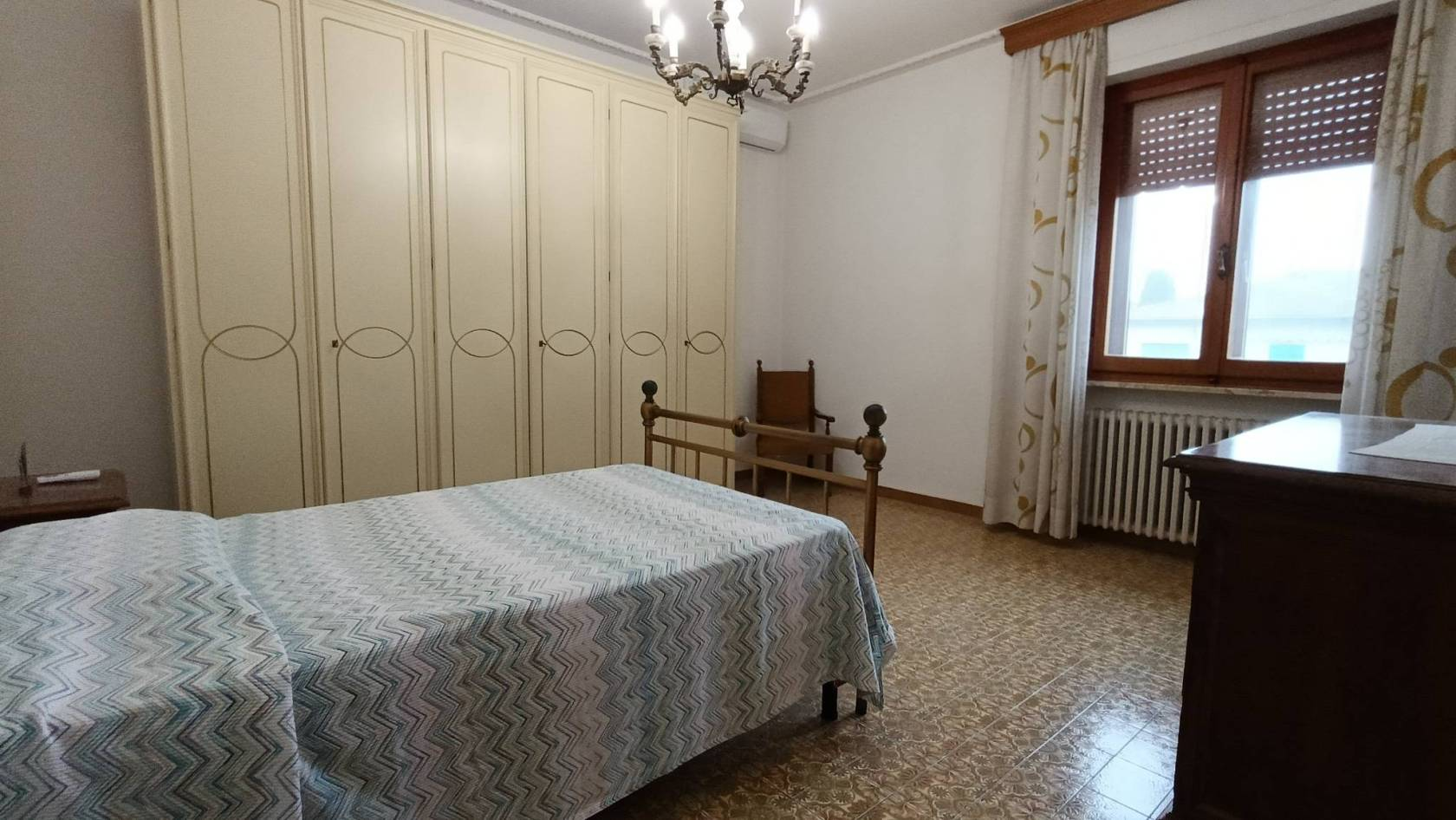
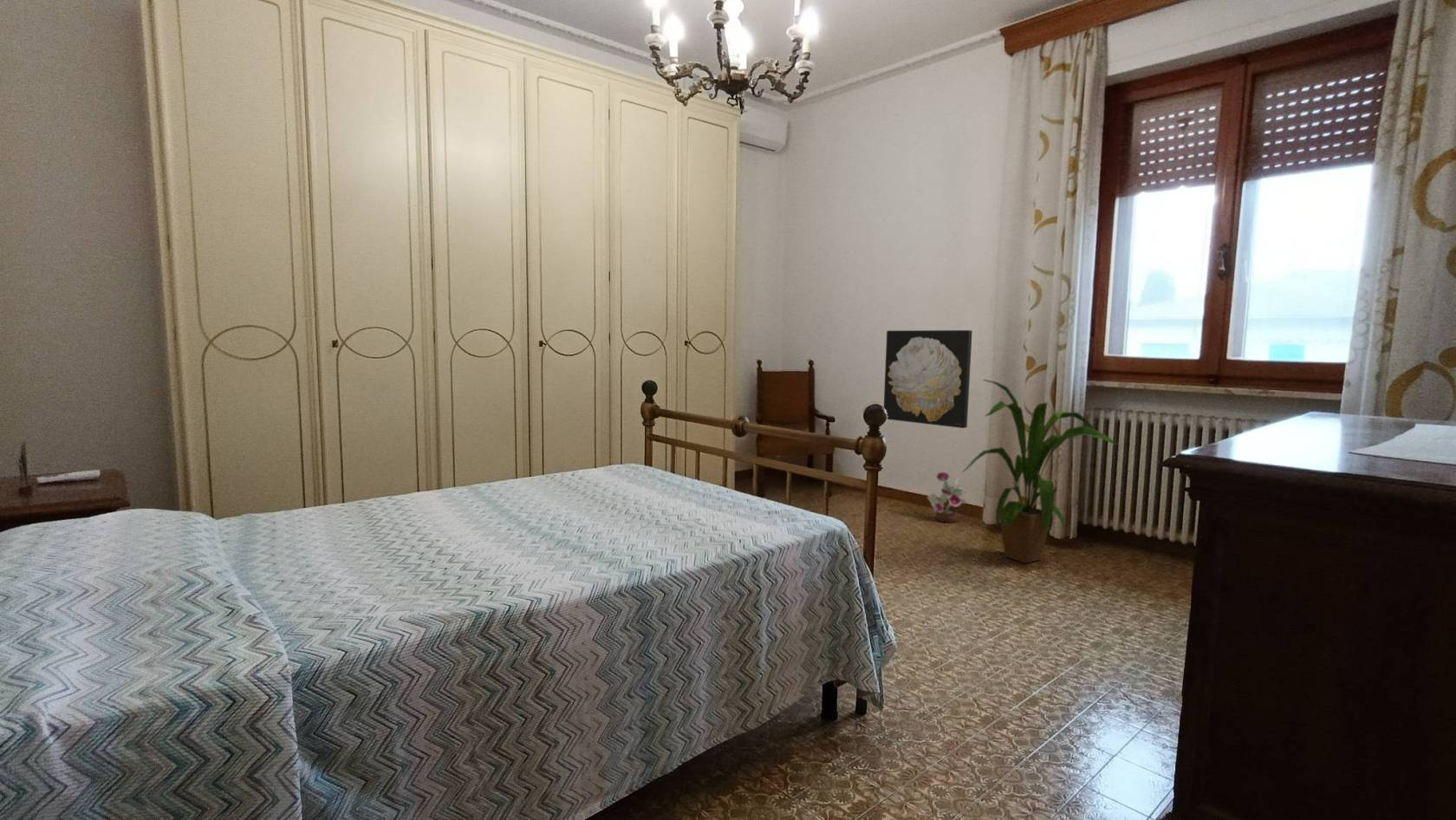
+ wall art (925, 377)
+ house plant (1040, 474)
+ decorative plant (946, 497)
